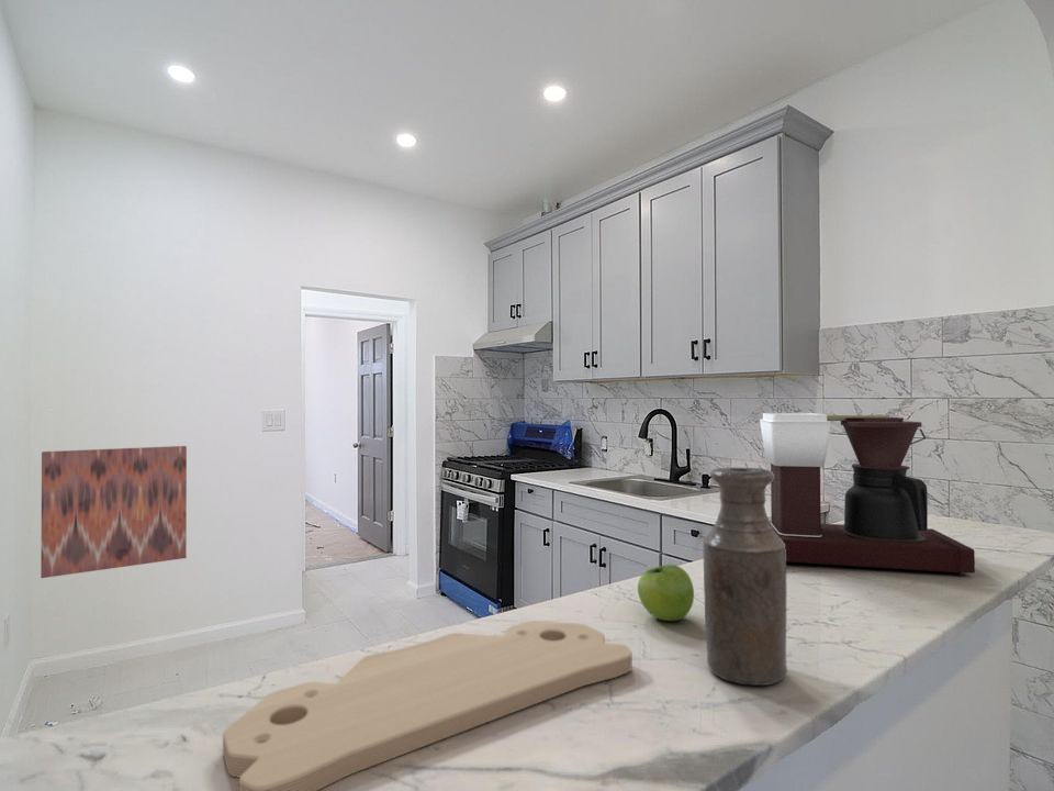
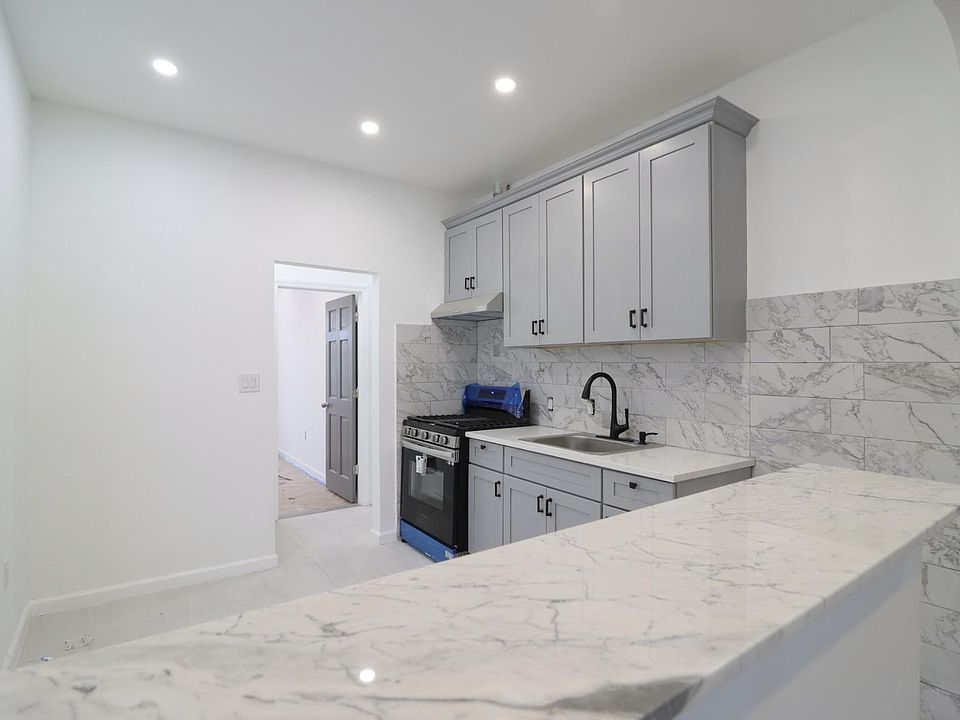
- cutting board (444, 680)
- fruit (665, 591)
- coffee maker (849, 489)
- bottle (743, 570)
- wall art (117, 508)
